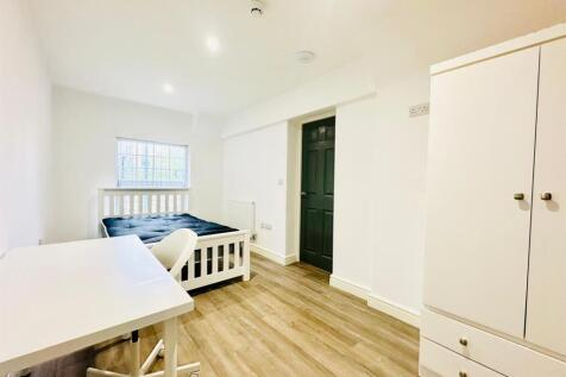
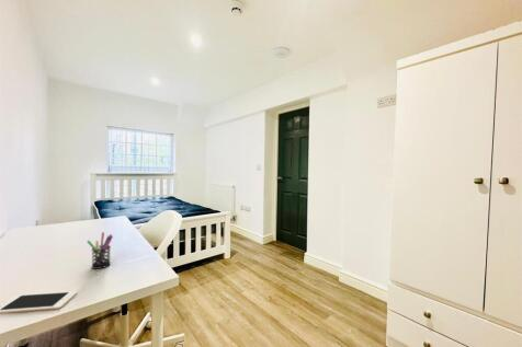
+ pen holder (99, 250)
+ cell phone (37, 301)
